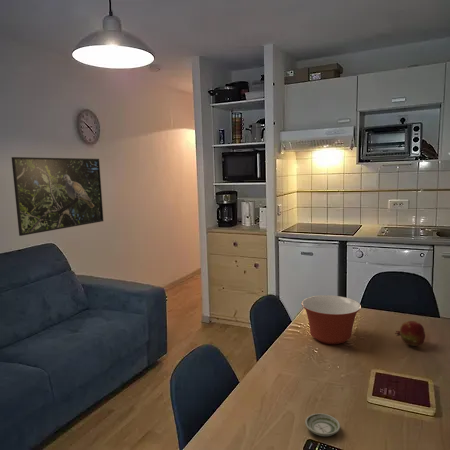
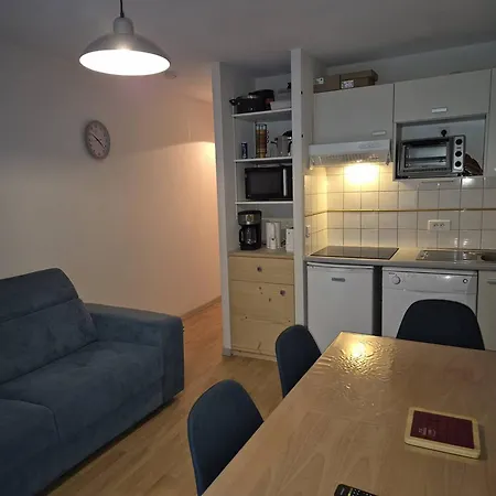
- fruit (409, 333)
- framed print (63, 193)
- mixing bowl (330, 321)
- saucer (322, 426)
